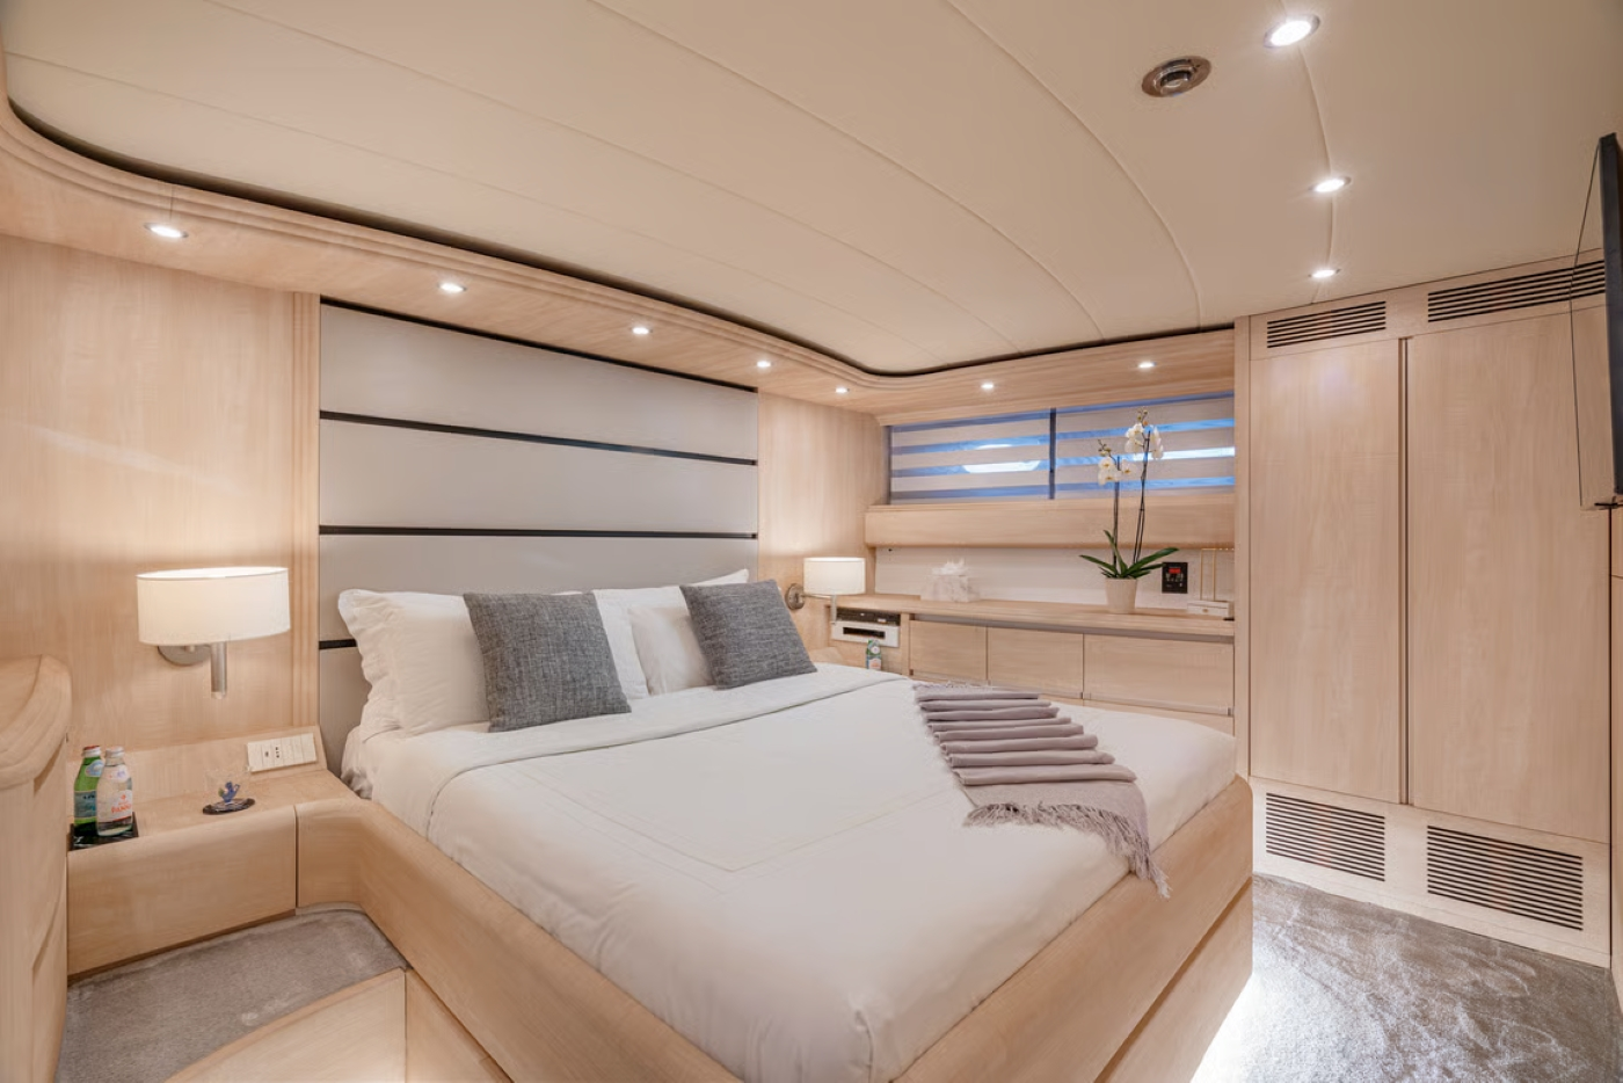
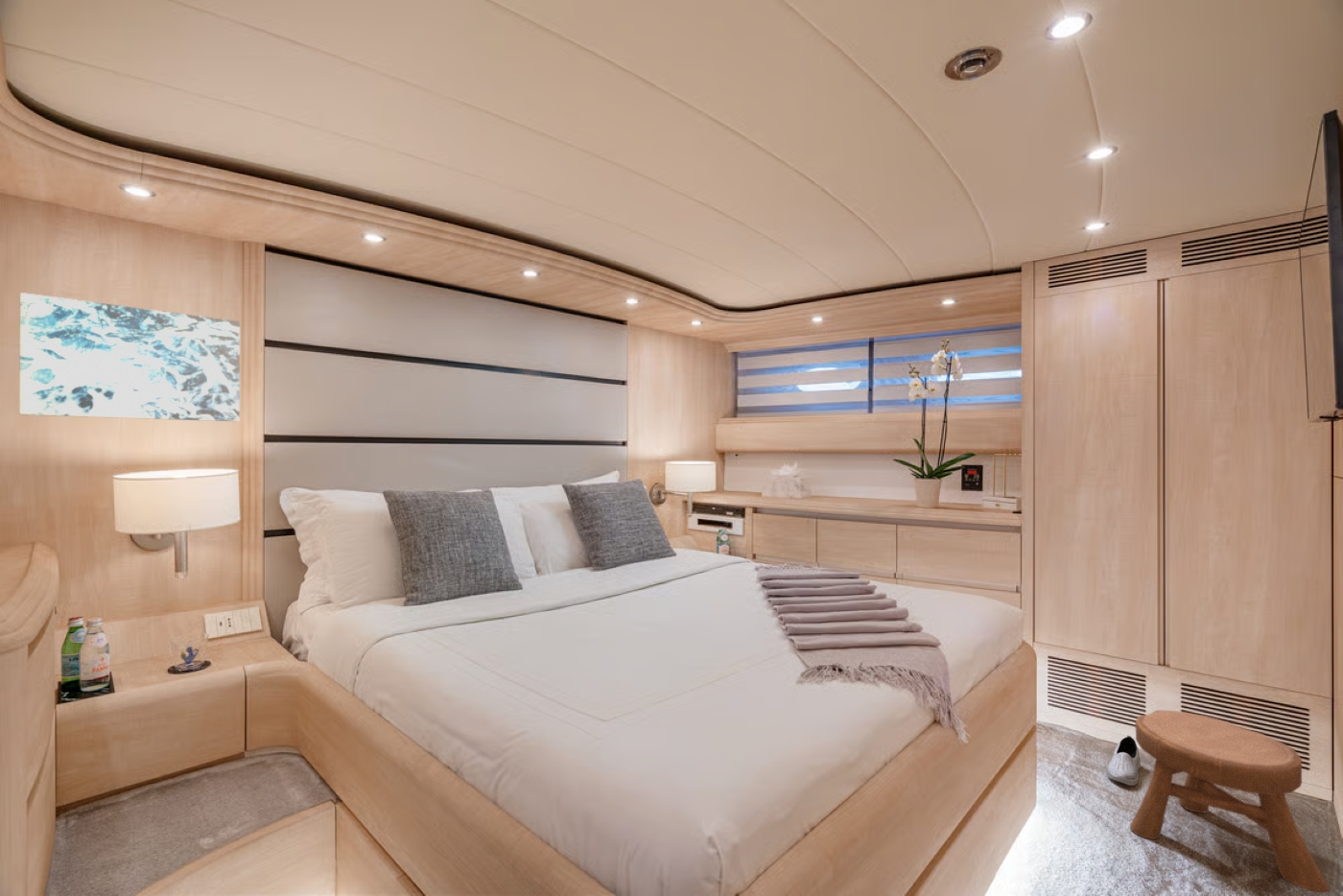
+ wall art (139, 364)
+ stool (1226, 791)
+ shoe (1124, 759)
